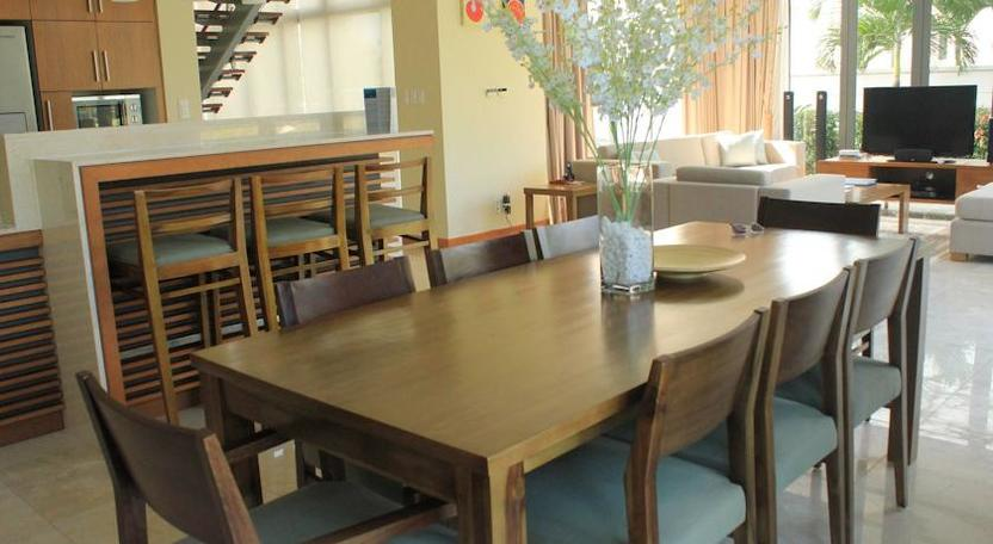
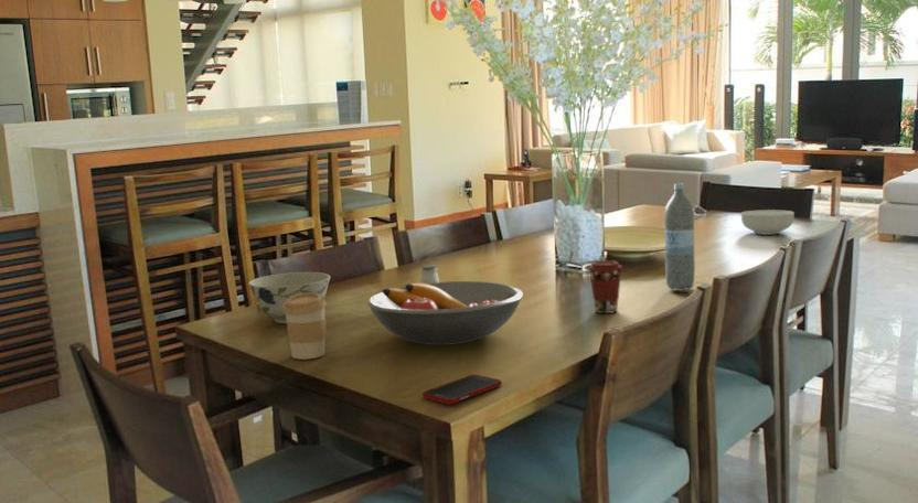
+ cereal bowl (767, 222)
+ bowl (290, 297)
+ water bottle (679, 237)
+ coffee cup (605, 287)
+ saltshaker (429, 282)
+ cell phone (462, 388)
+ fruit bowl (446, 310)
+ coffee cup (306, 325)
